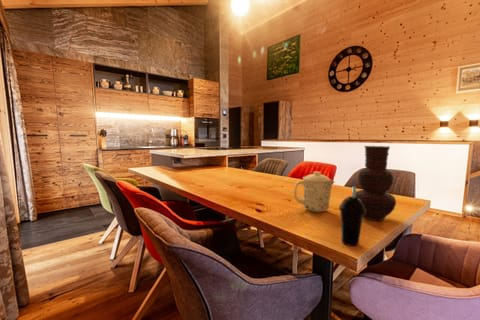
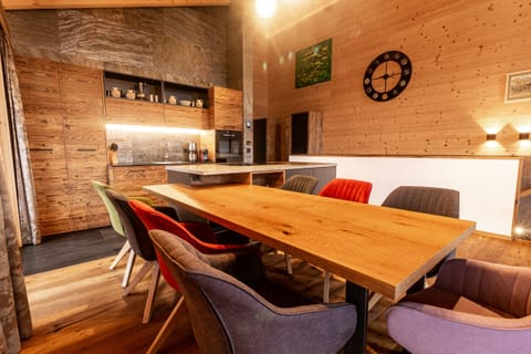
- vase (374, 182)
- cup (351, 215)
- mug (314, 191)
